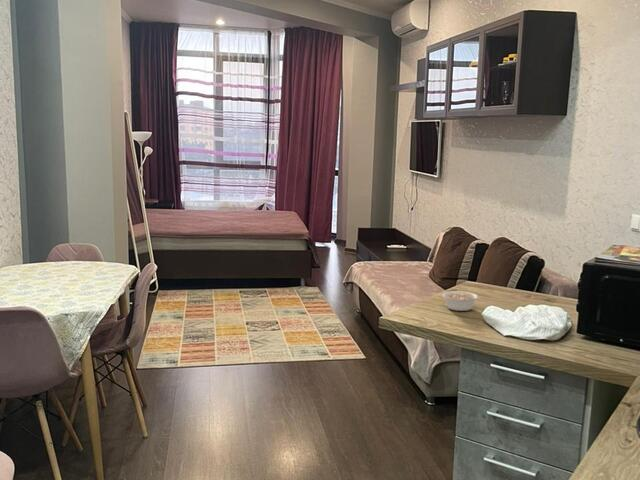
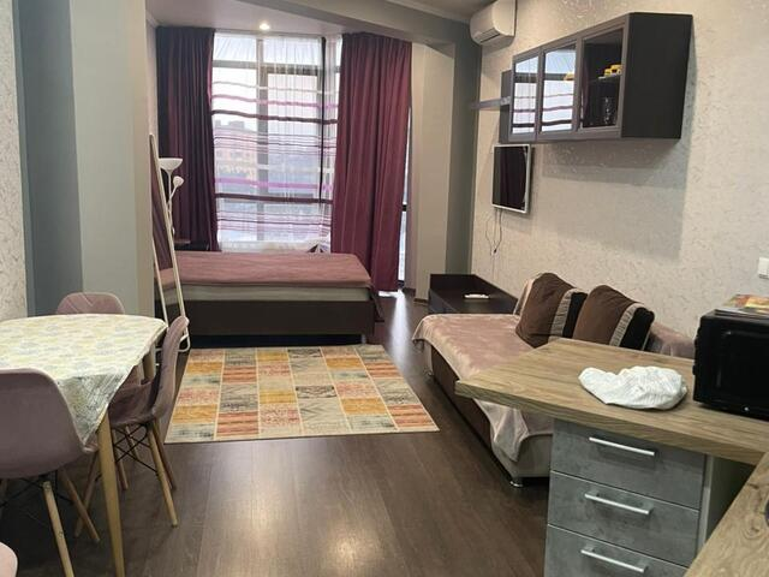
- legume (461, 300)
